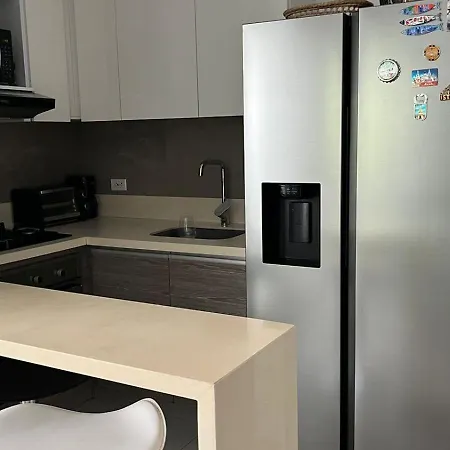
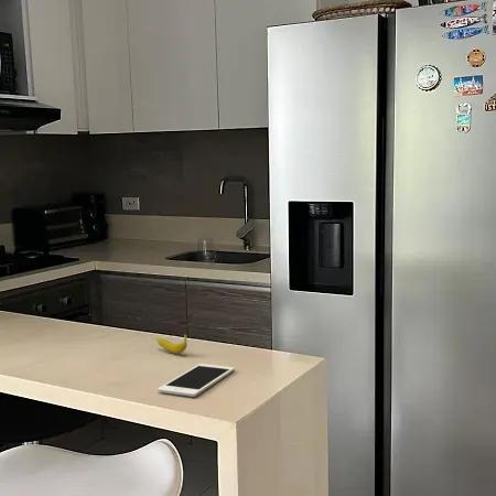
+ cell phone (197, 379)
+ fruit (172, 343)
